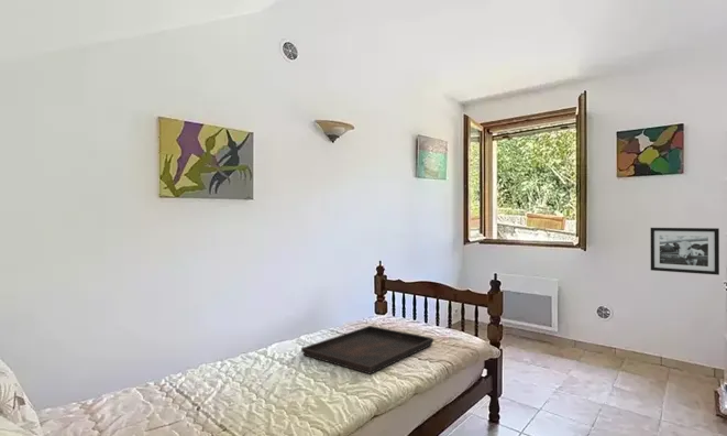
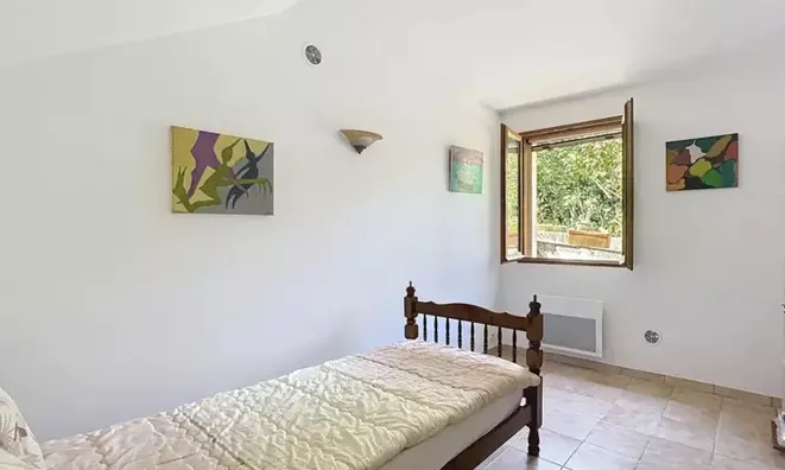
- serving tray (370, 346)
- picture frame (683, 250)
